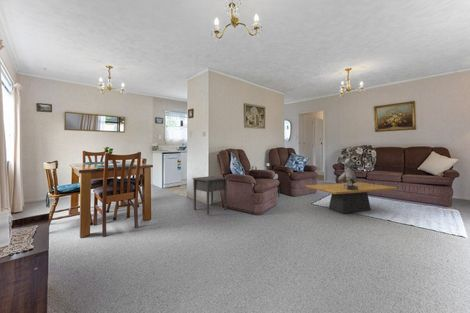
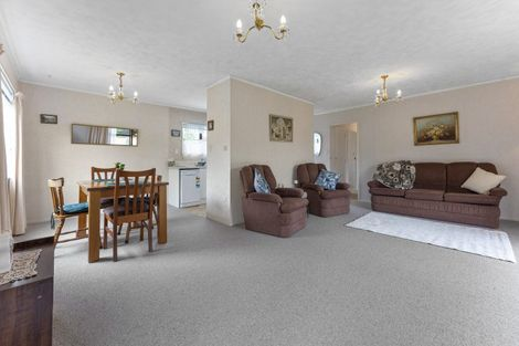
- coffee table (349, 197)
- torso sculpture (347, 173)
- nightstand (211, 193)
